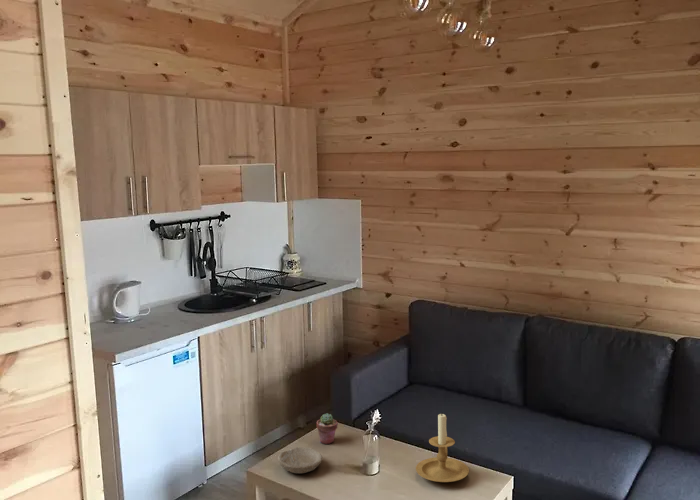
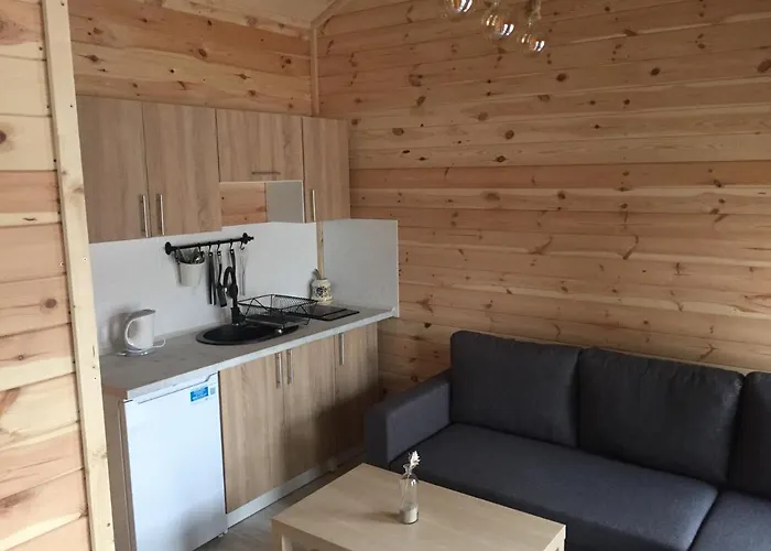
- potted succulent (327, 427)
- bowl (300, 461)
- candle holder (442, 444)
